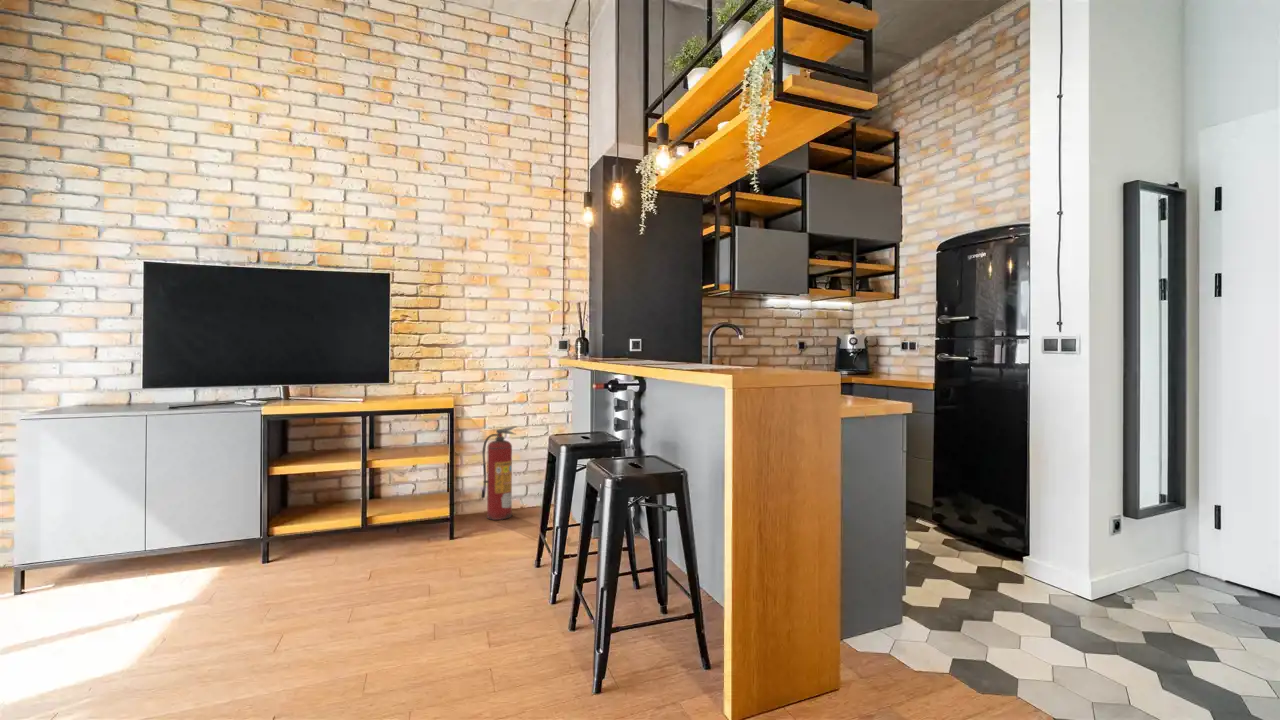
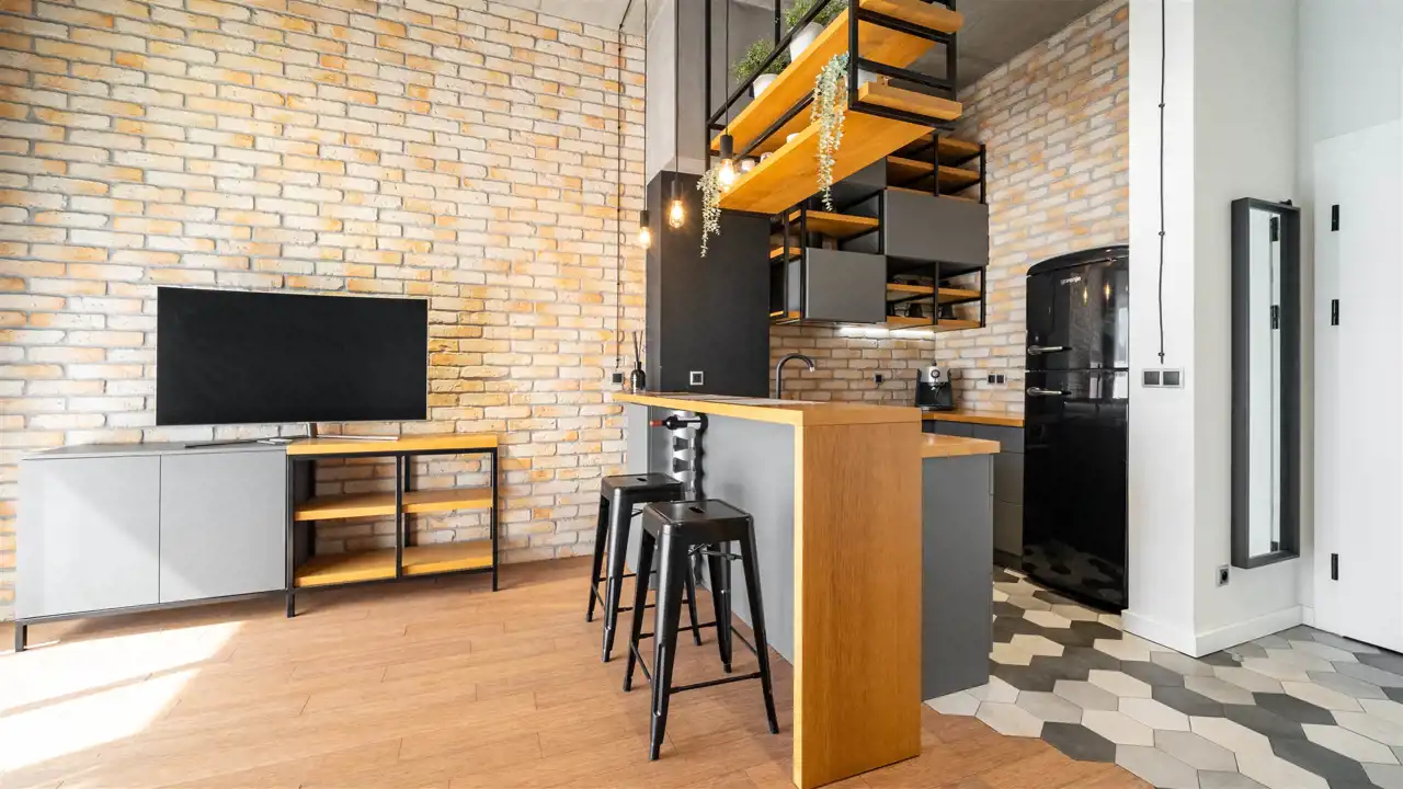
- fire extinguisher (499, 471)
